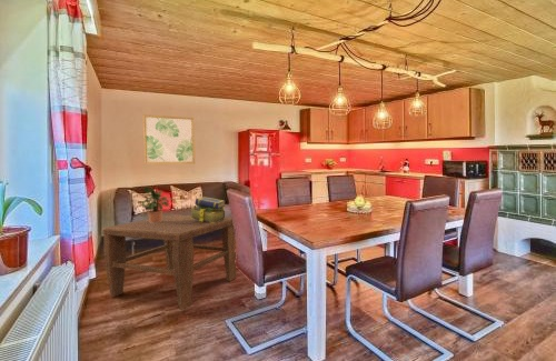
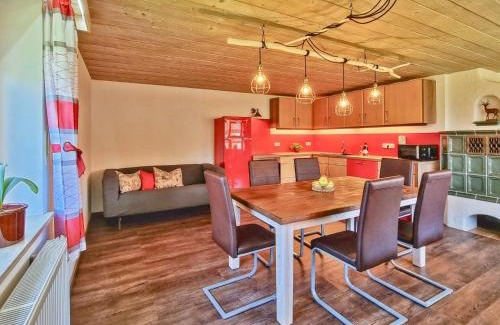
- wall art (169, 140)
- stack of books (208, 209)
- coffee table (176, 254)
- potted plant (157, 204)
